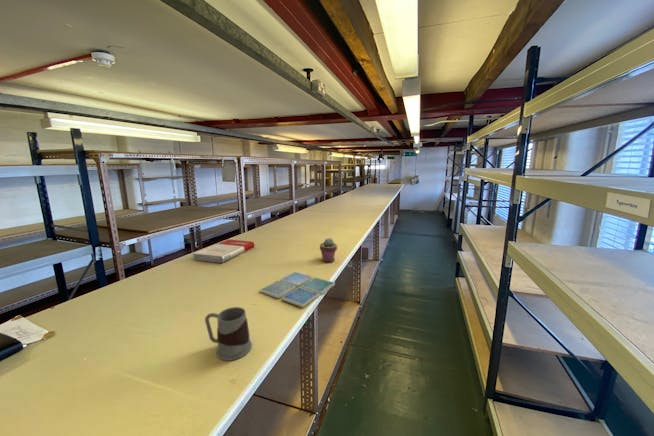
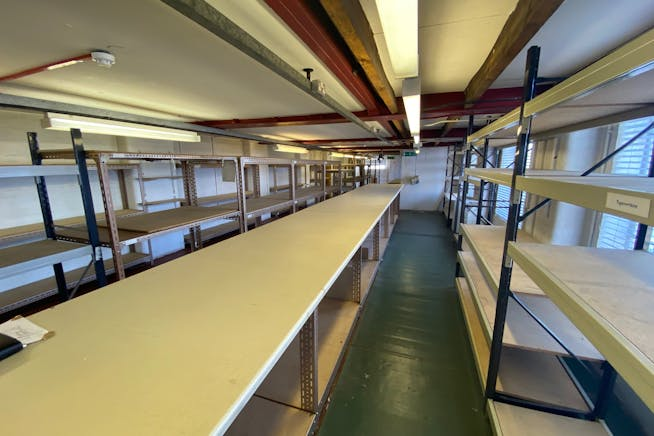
- book (226, 249)
- mug (227, 331)
- drink coaster (298, 287)
- potted succulent (328, 249)
